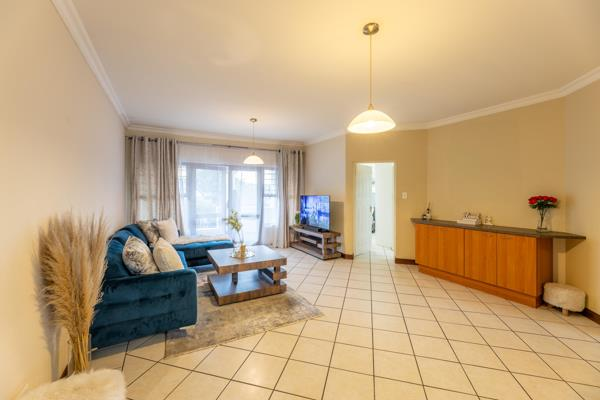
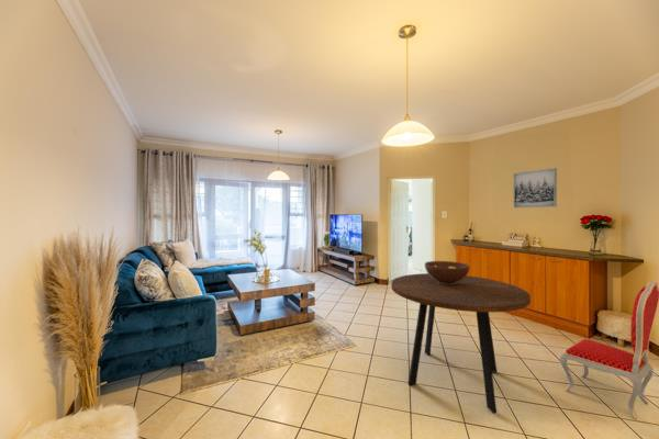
+ dining table (432, 331)
+ wall art (534, 189)
+ fruit bowl (446, 273)
+ dining chair (606, 345)
